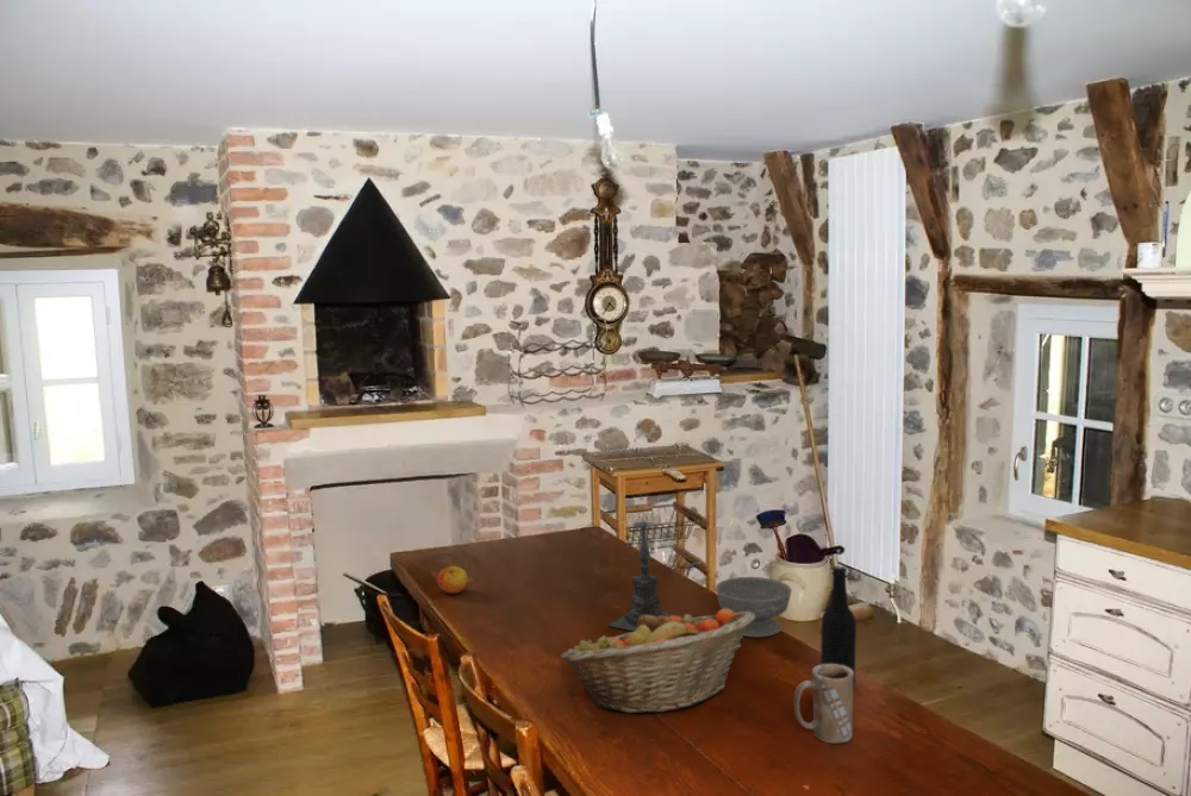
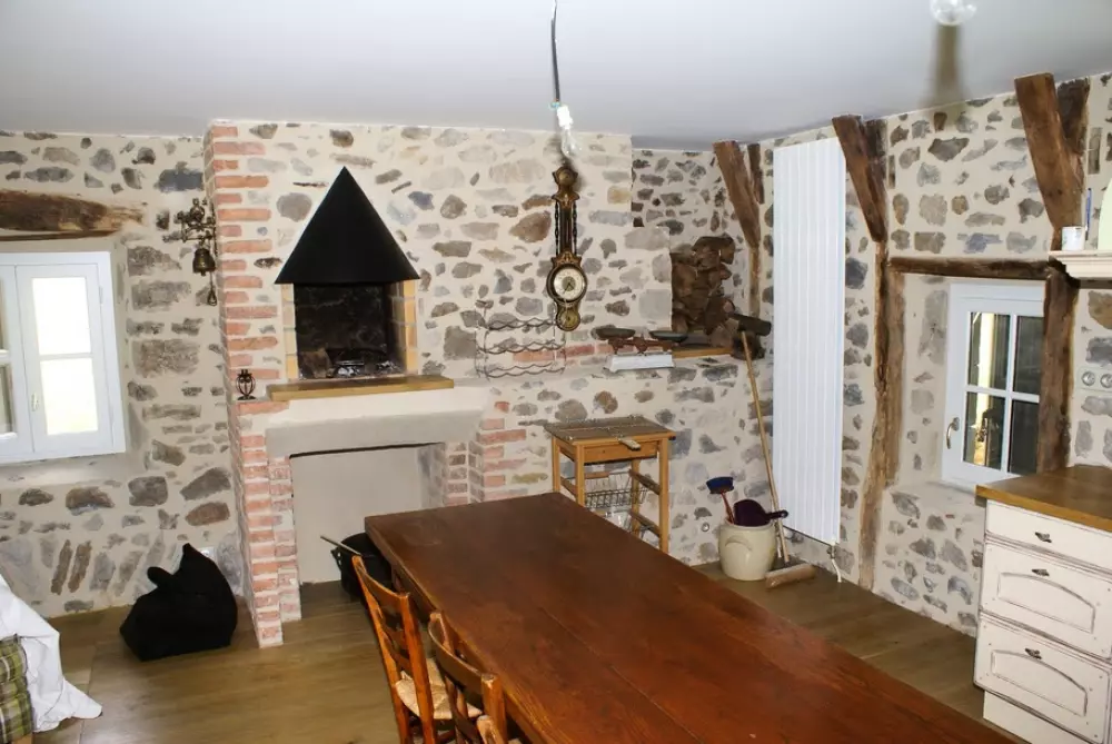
- mug (825, 704)
- candle holder (644, 564)
- fruit basket (660, 650)
- bowl (753, 607)
- bottle (838, 626)
- apple (453, 579)
